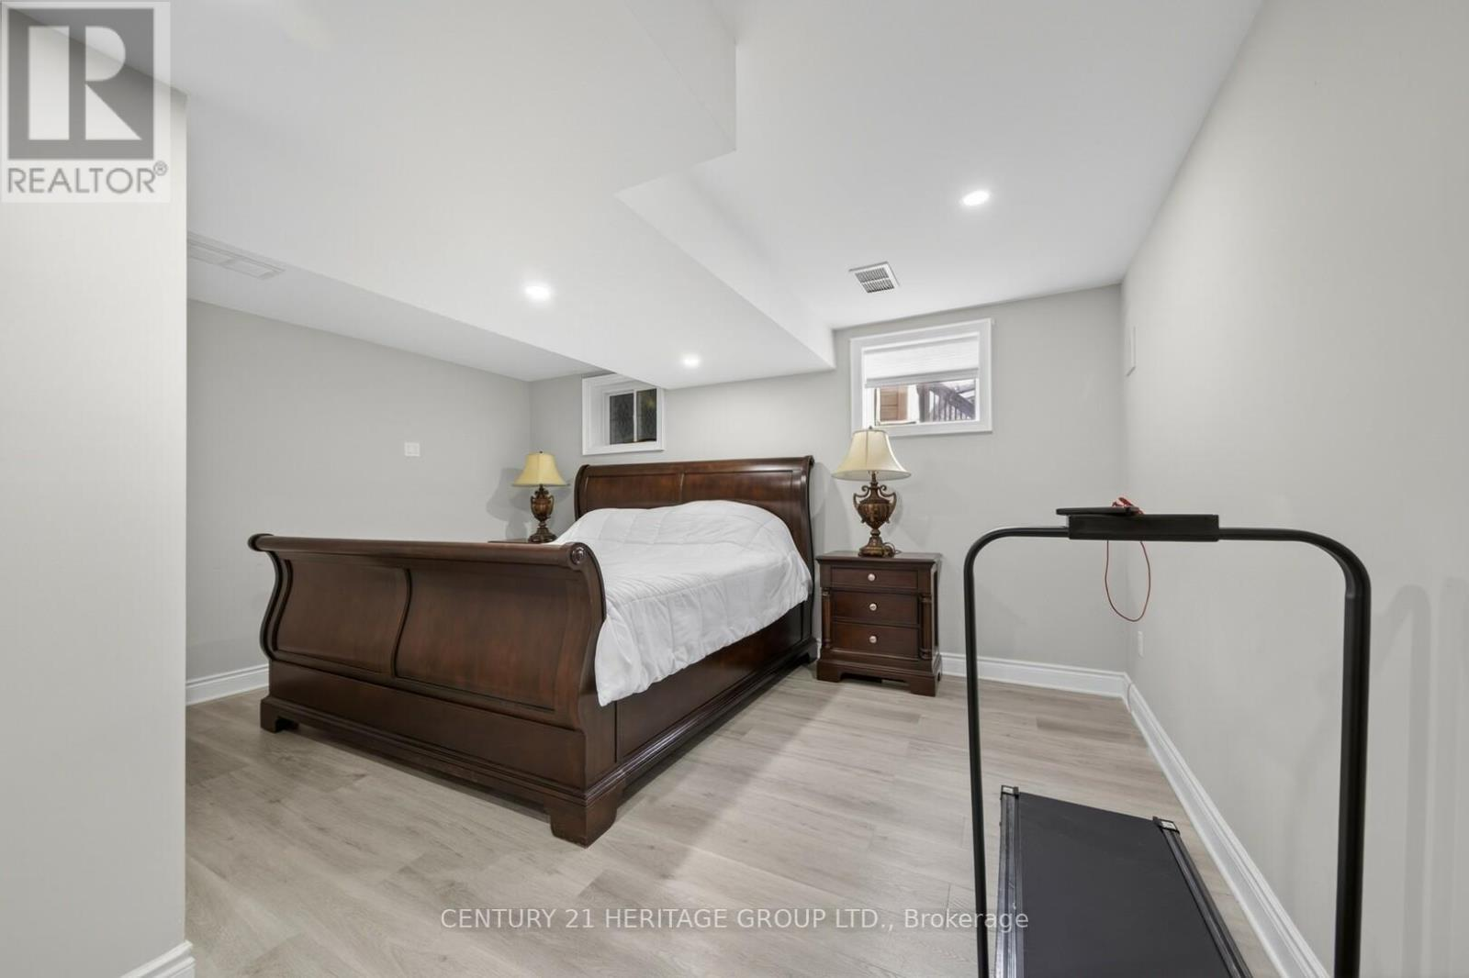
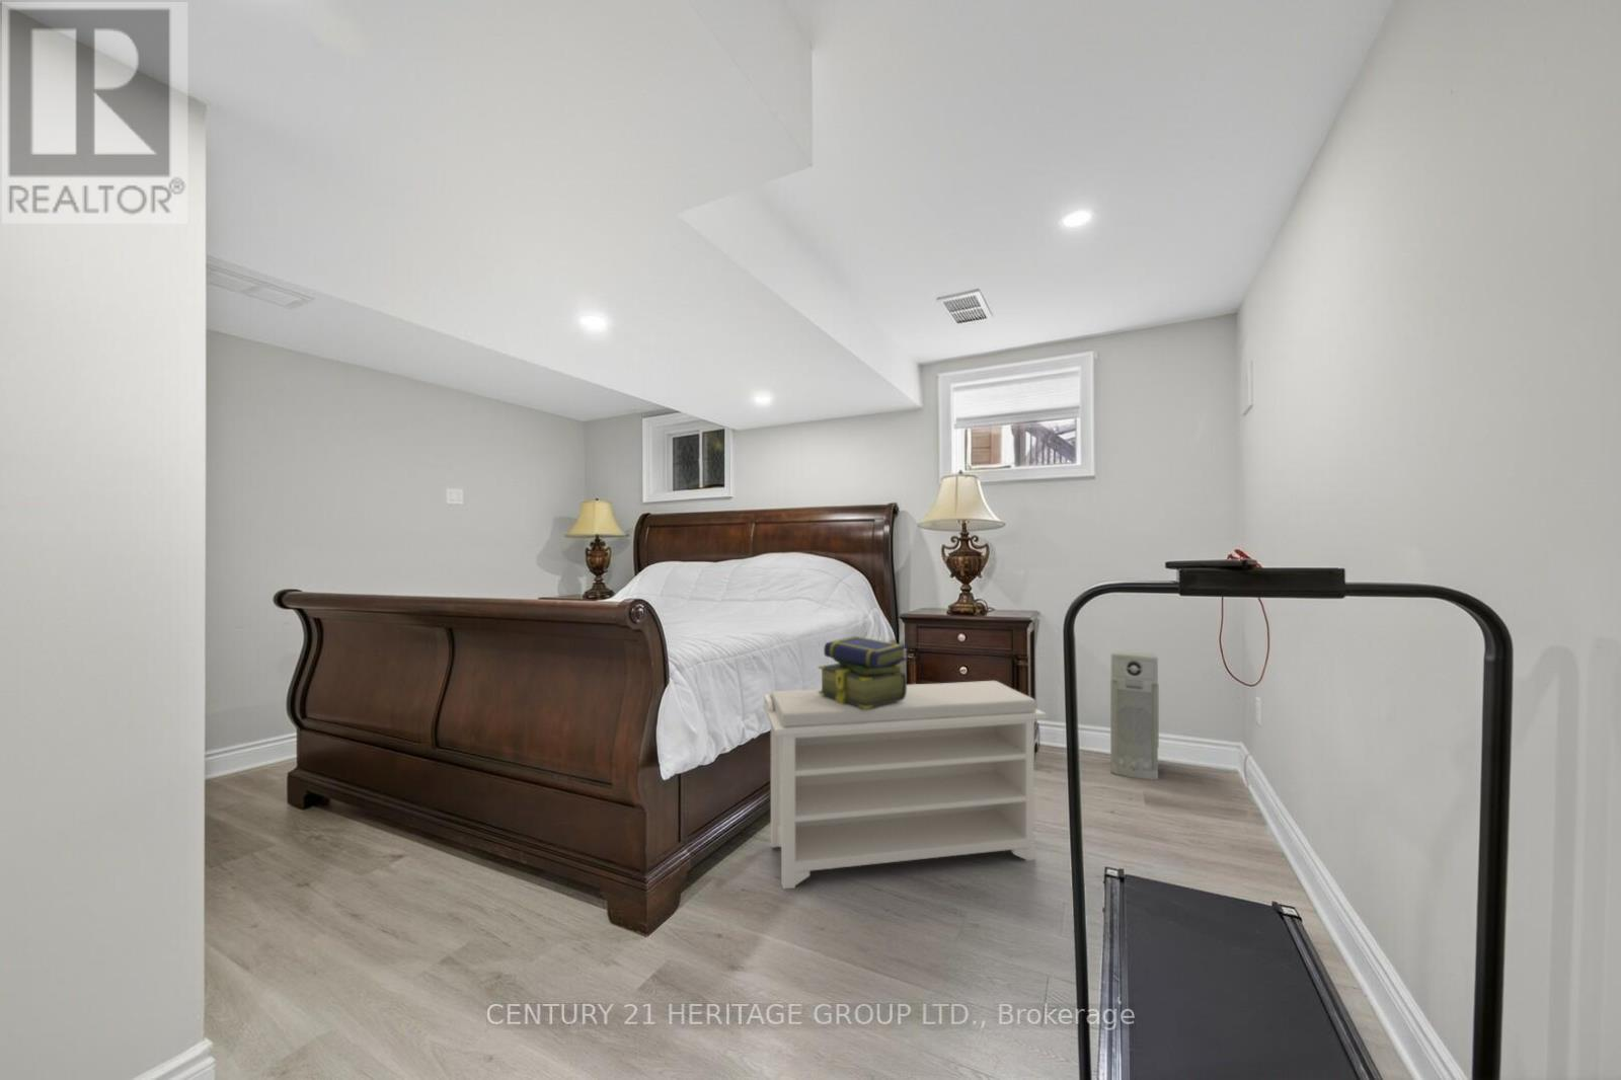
+ stack of books (864, 670)
+ bench (899, 773)
+ air purifier (1134, 709)
